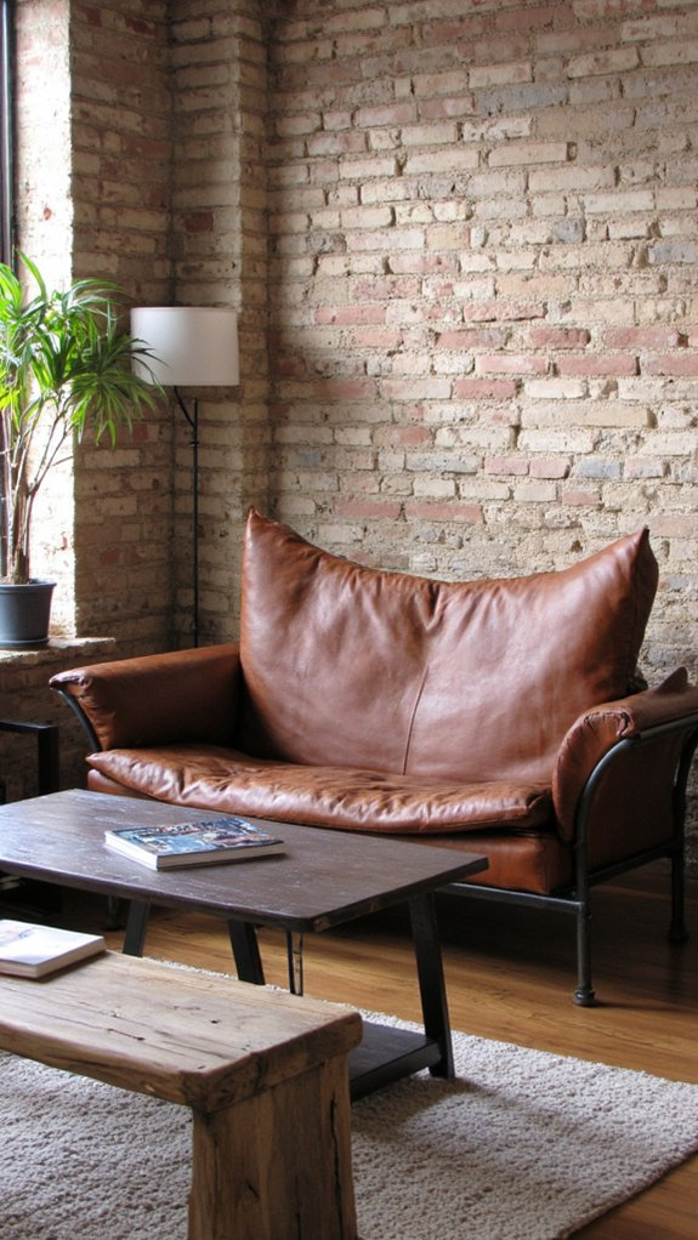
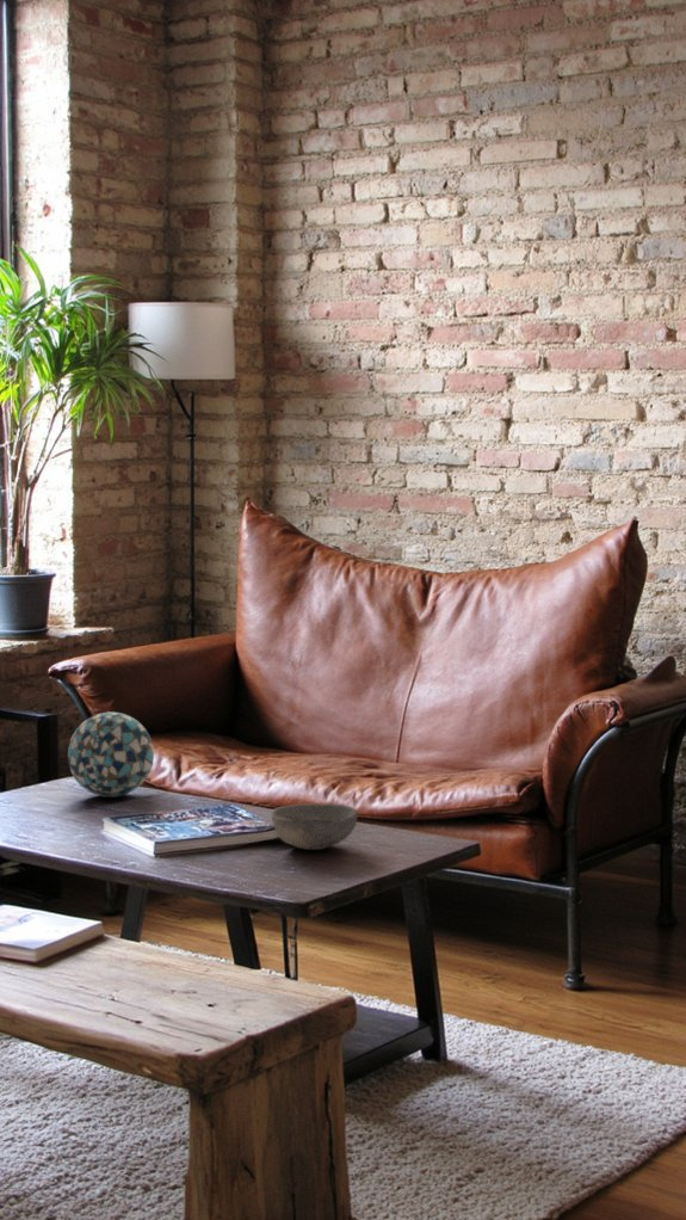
+ decorative ball (111, 754)
+ bowl (314, 827)
